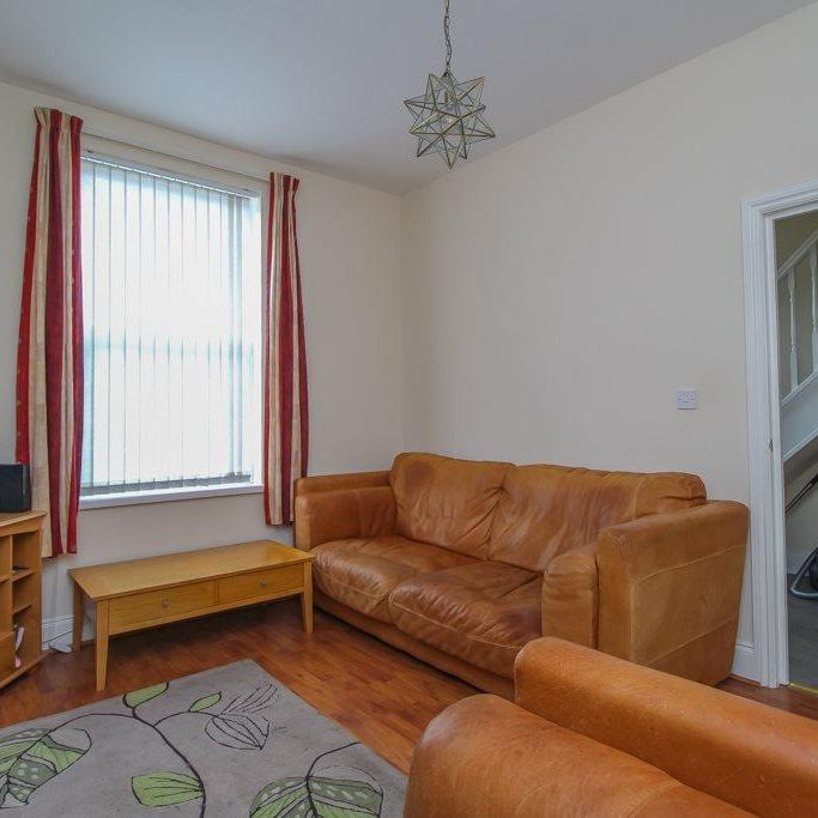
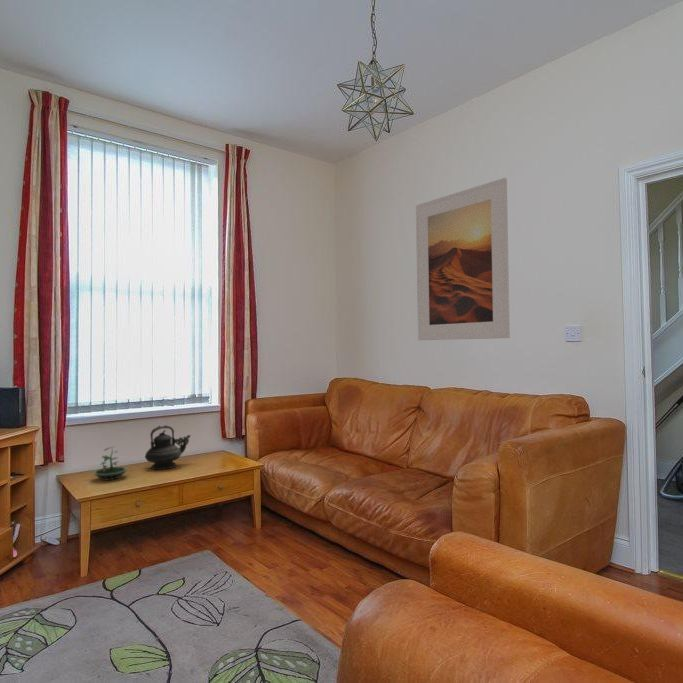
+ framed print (458, 265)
+ teapot (169, 445)
+ terrarium (111, 452)
